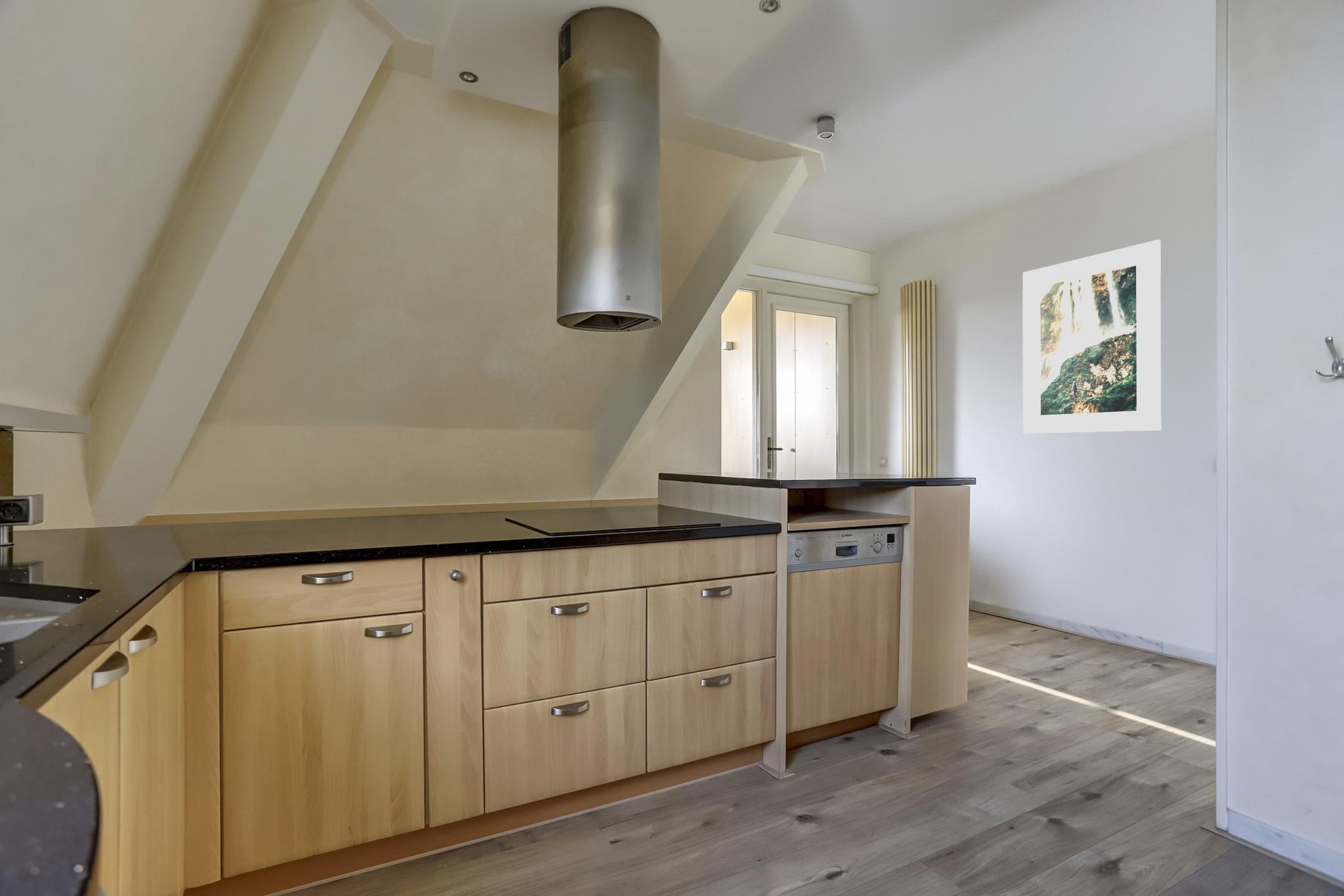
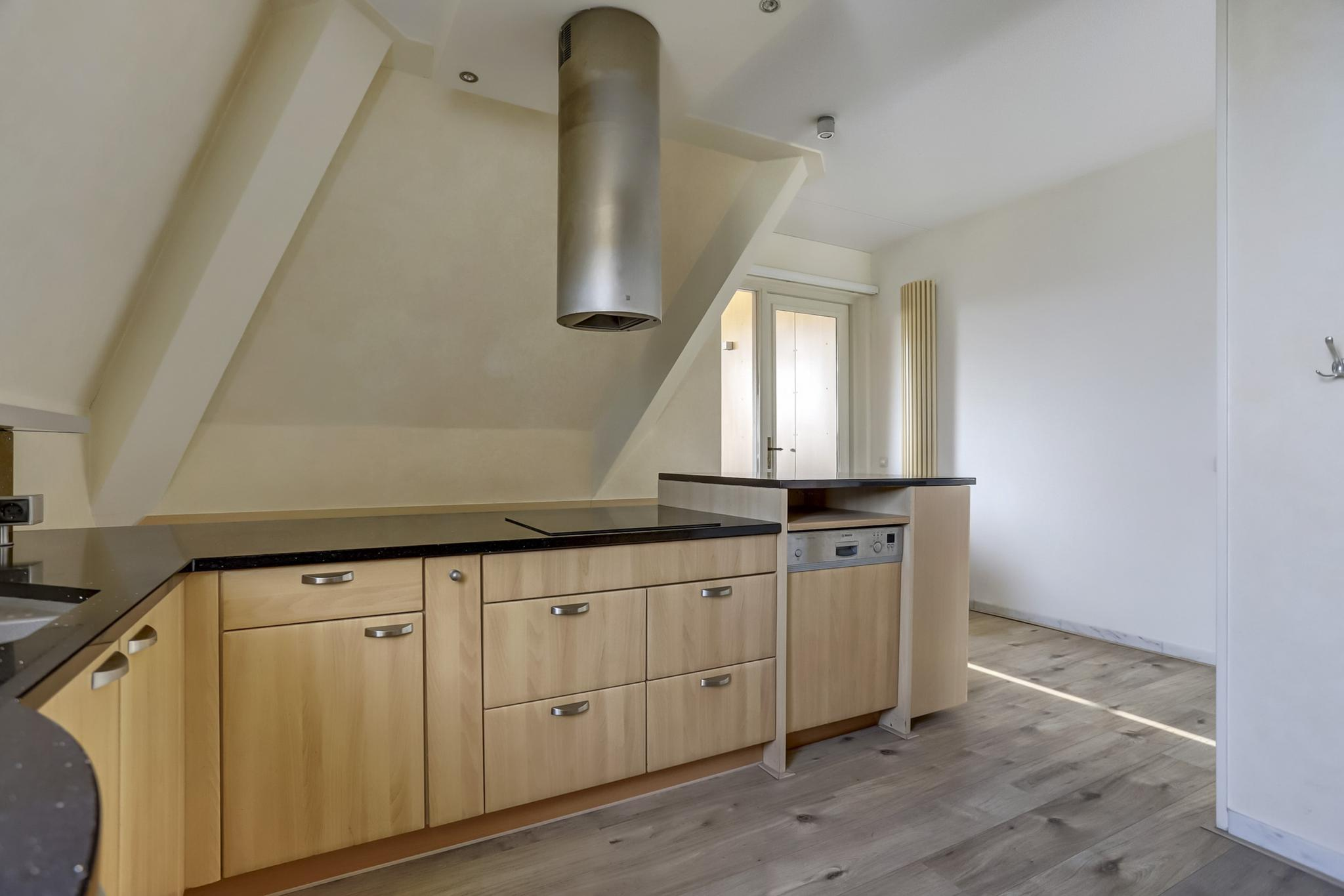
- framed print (1085, 344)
